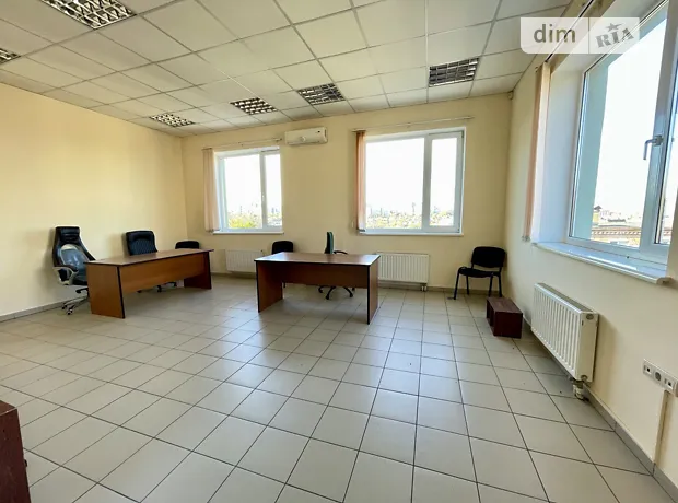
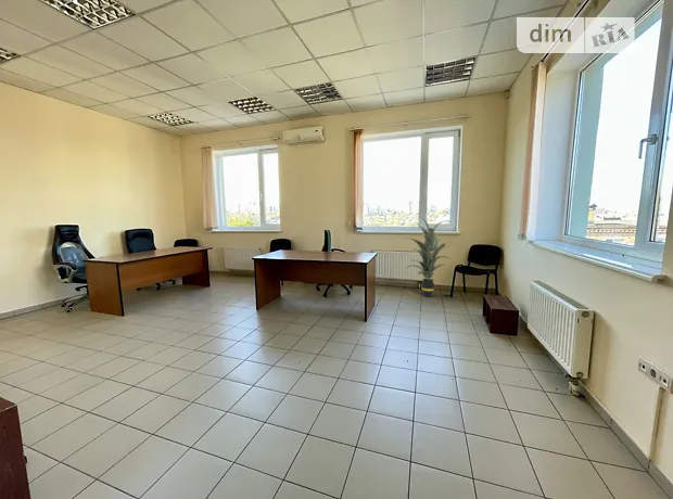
+ indoor plant (426, 256)
